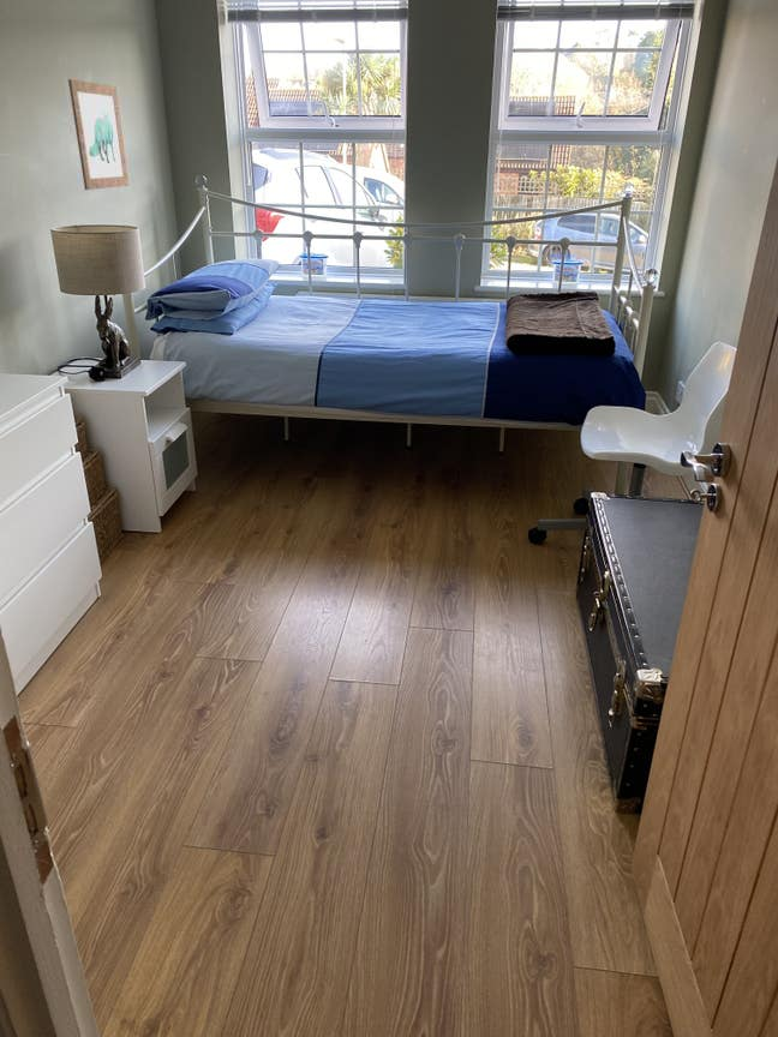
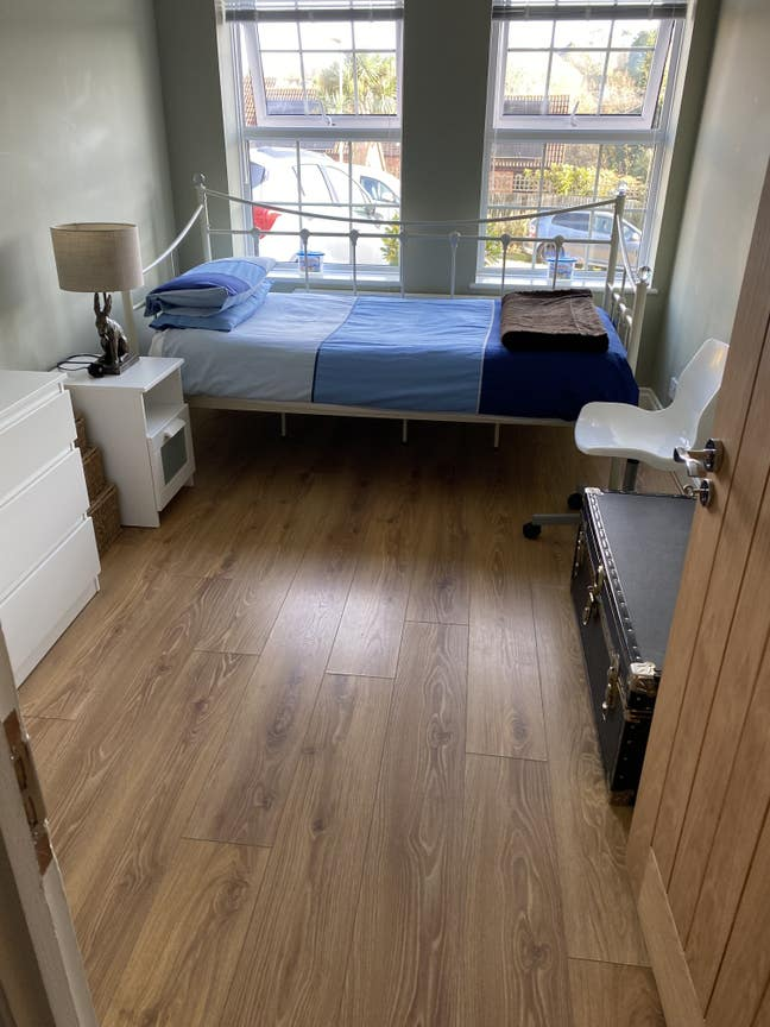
- wall art (100, 137)
